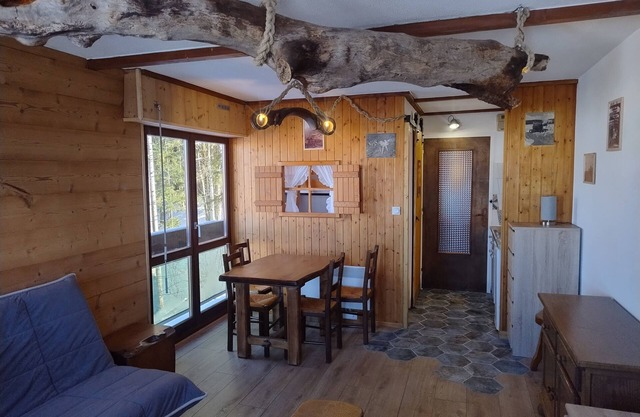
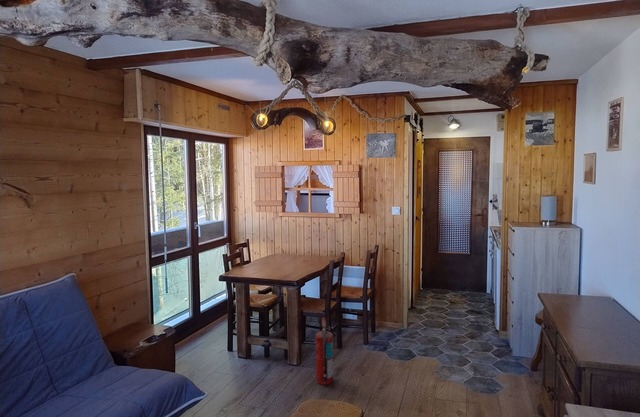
+ fire extinguisher (324, 351)
